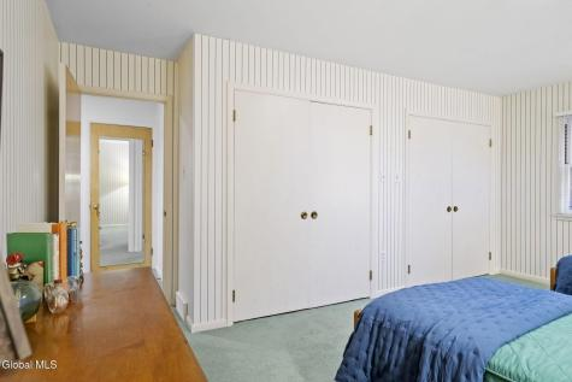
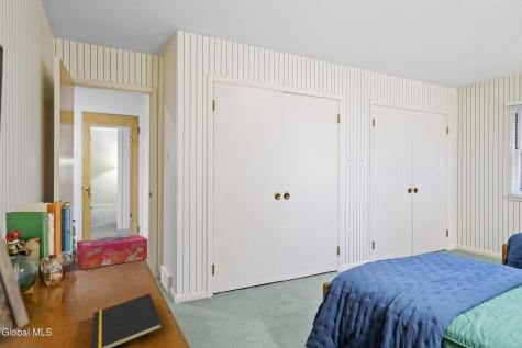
+ notepad (125, 319)
+ tissue box (112, 249)
